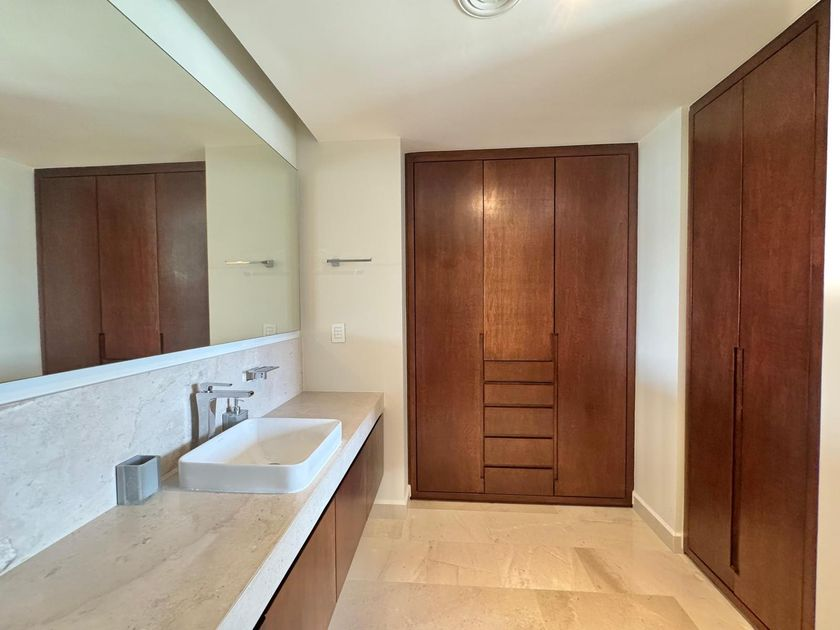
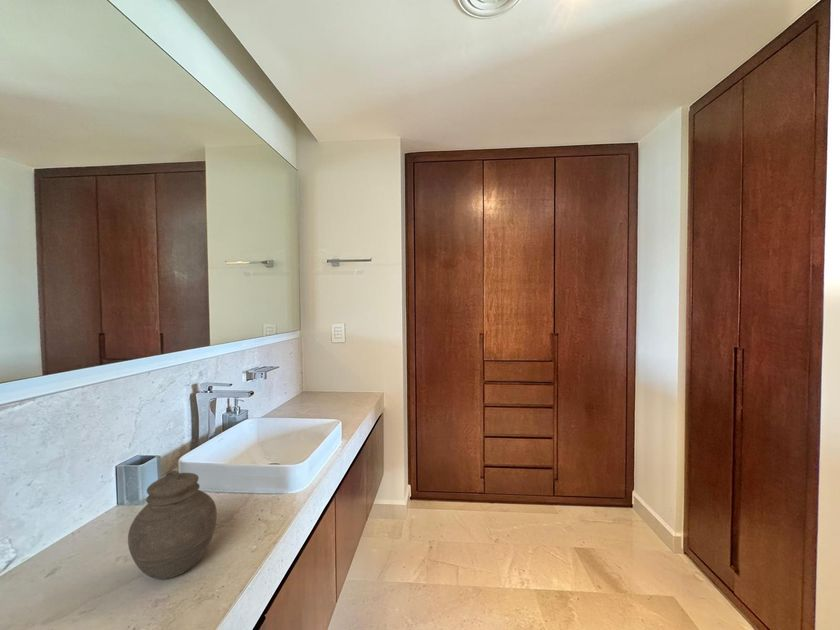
+ jar (174, 518)
